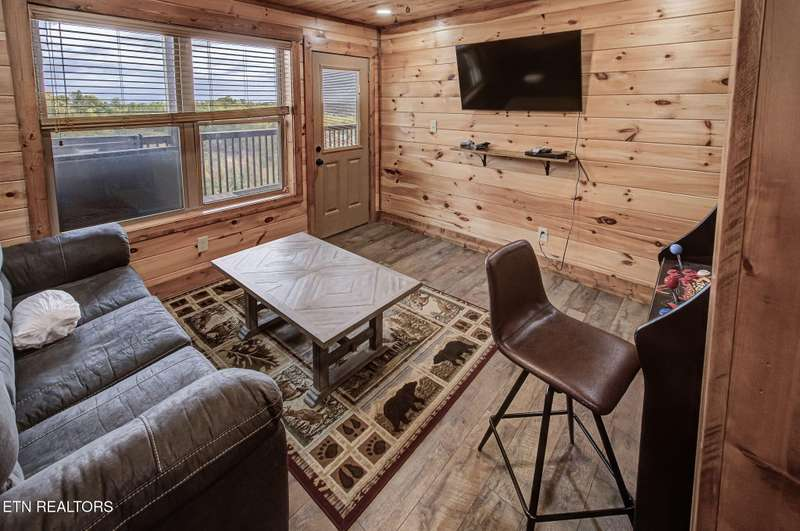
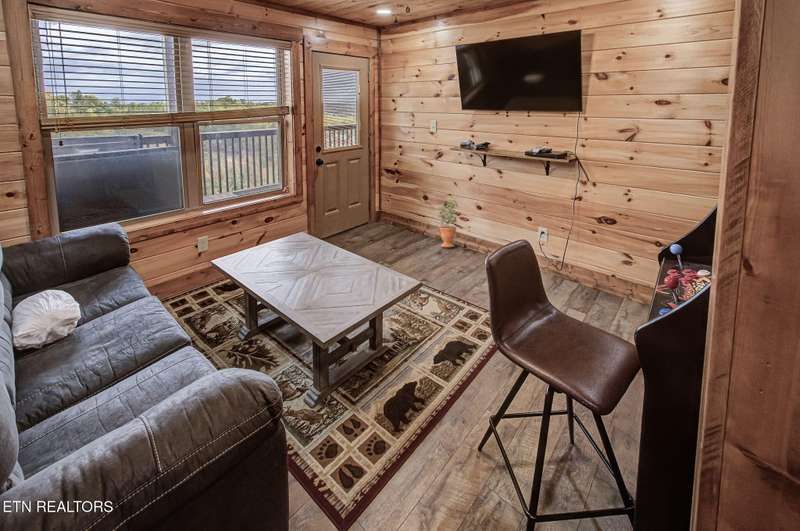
+ potted plant (447, 222)
